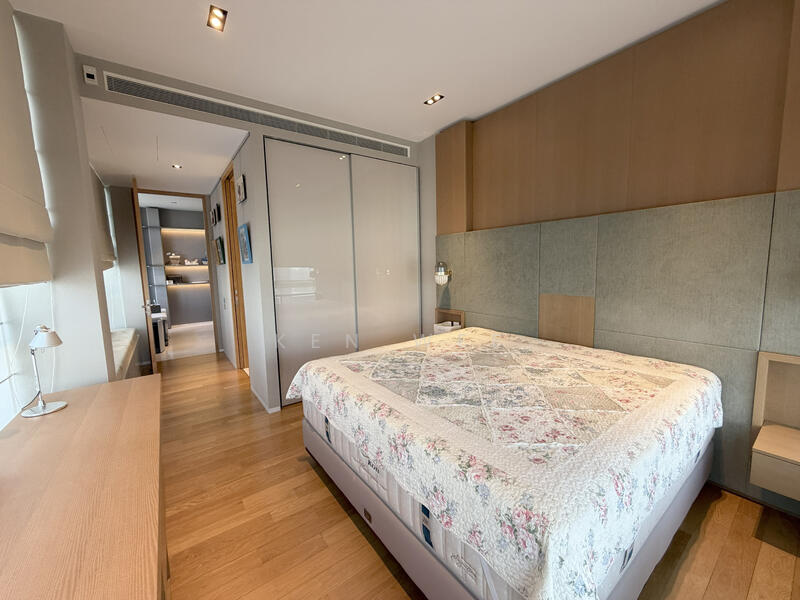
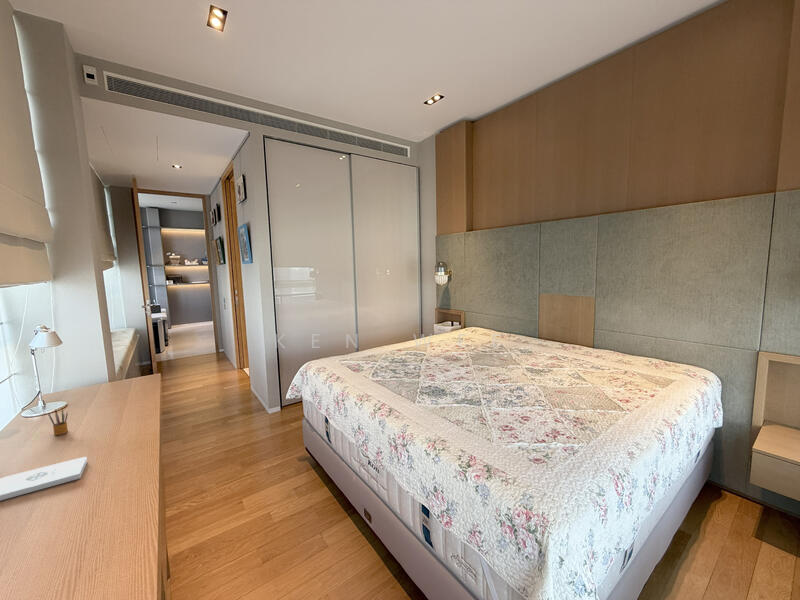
+ notepad (40, 478)
+ pencil box (59, 421)
